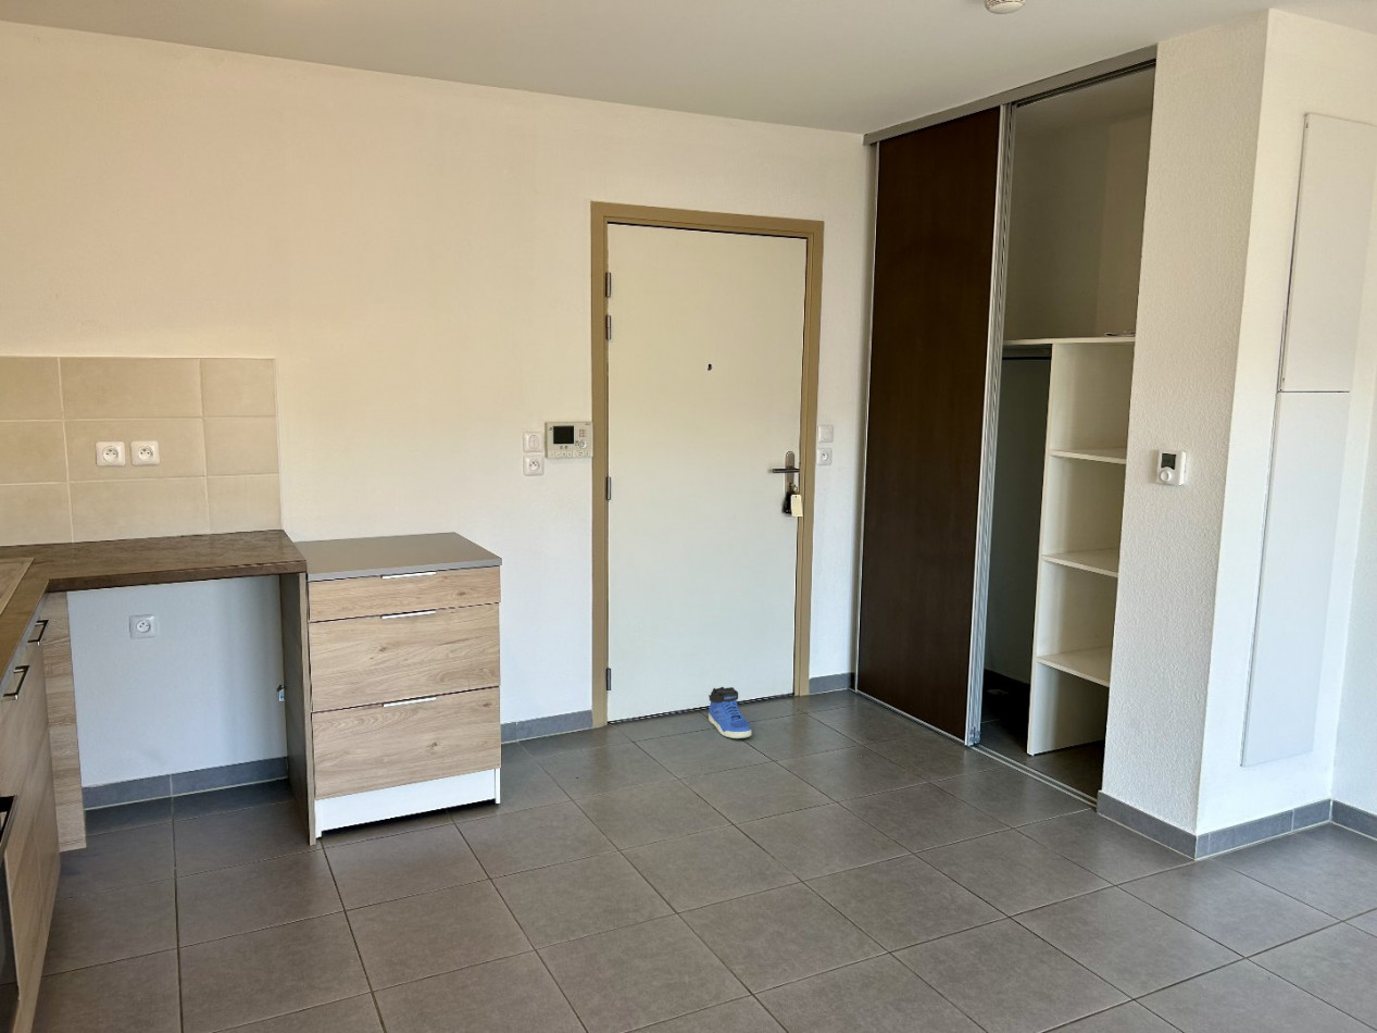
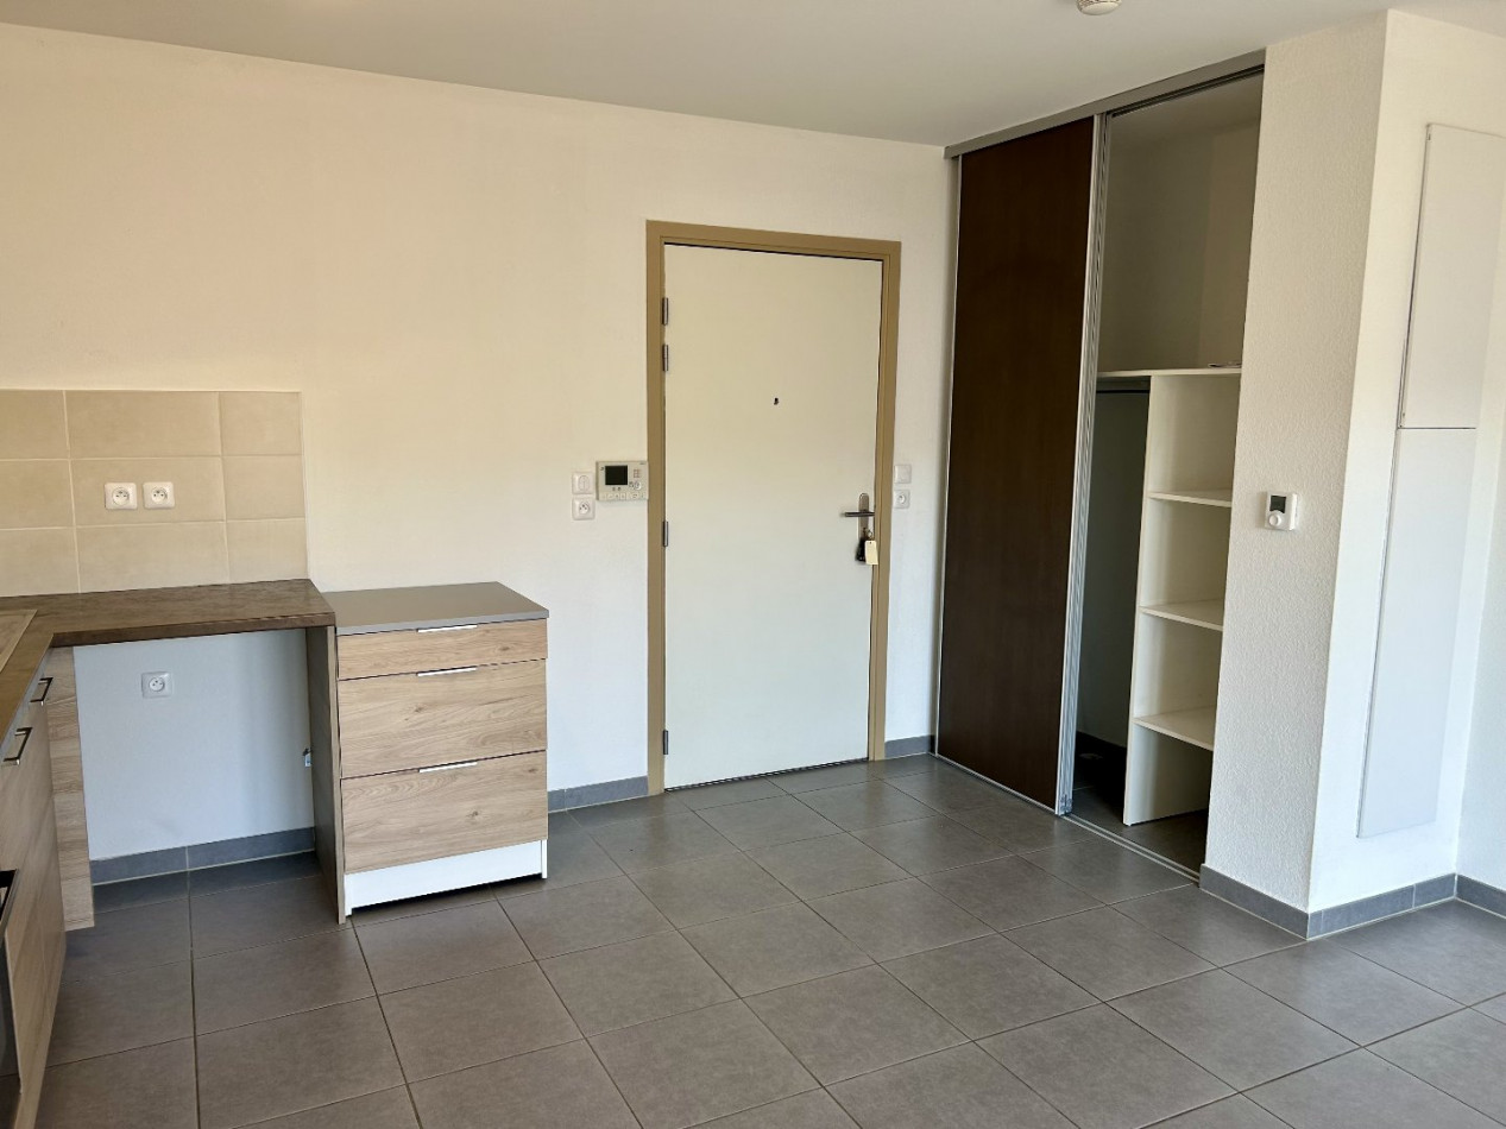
- sneaker (729, 709)
